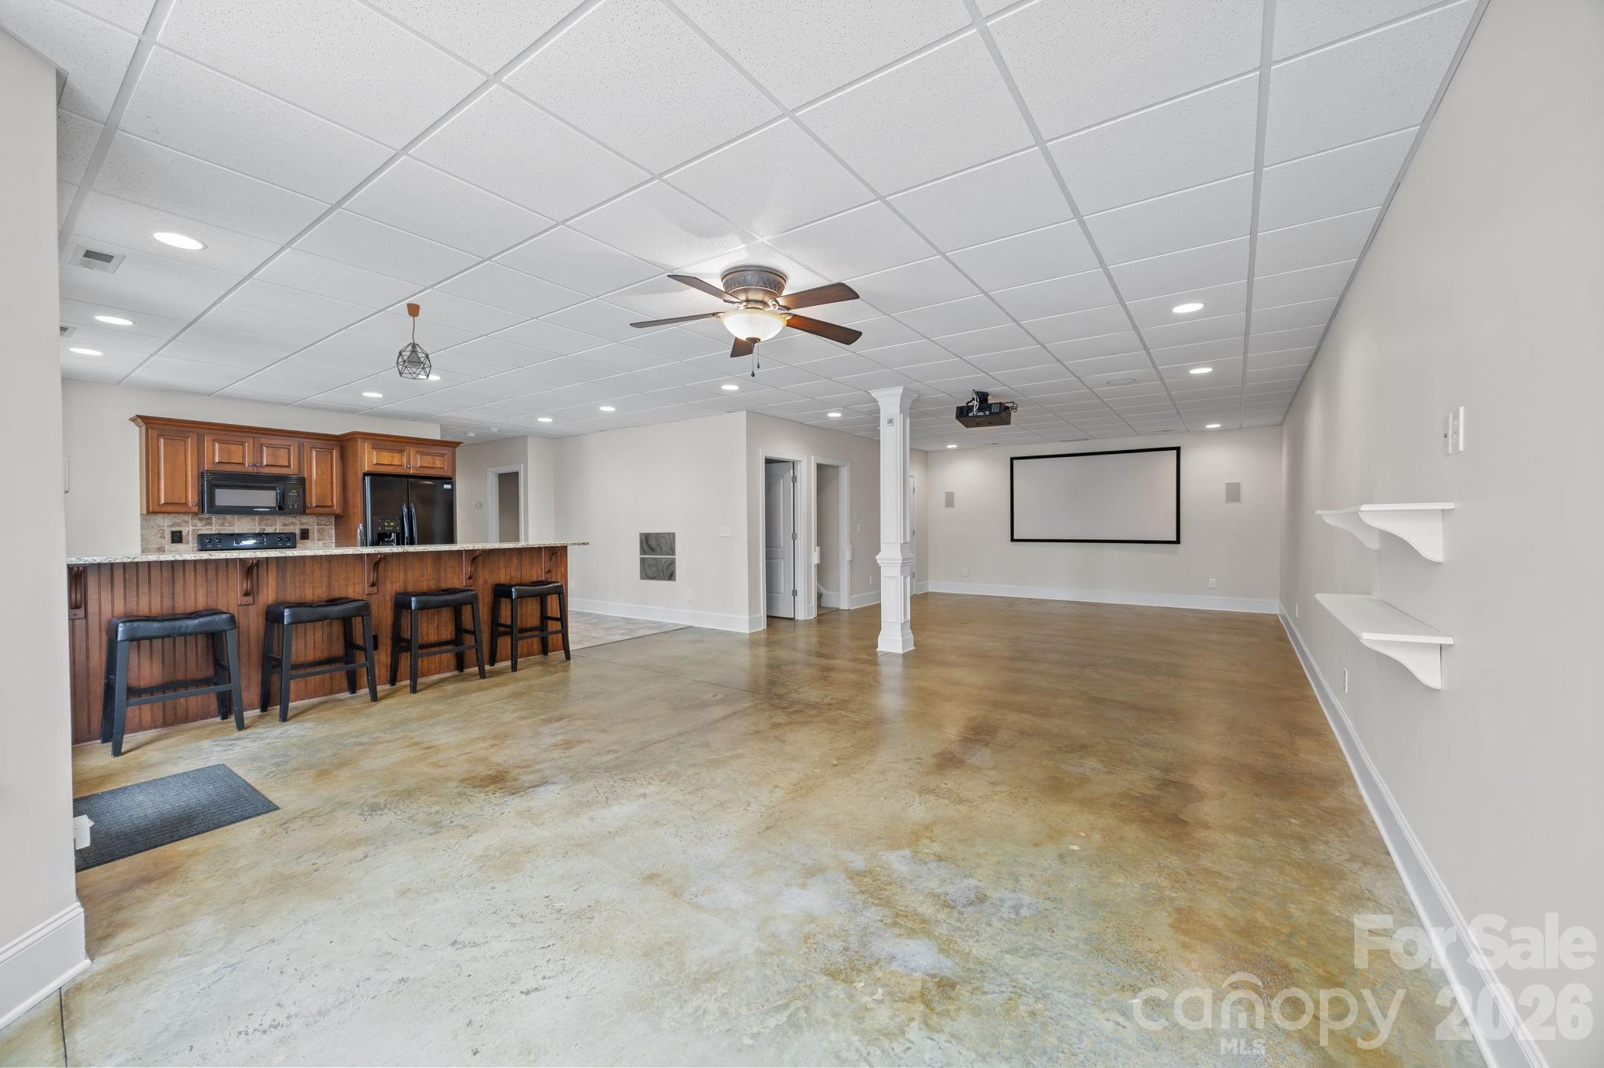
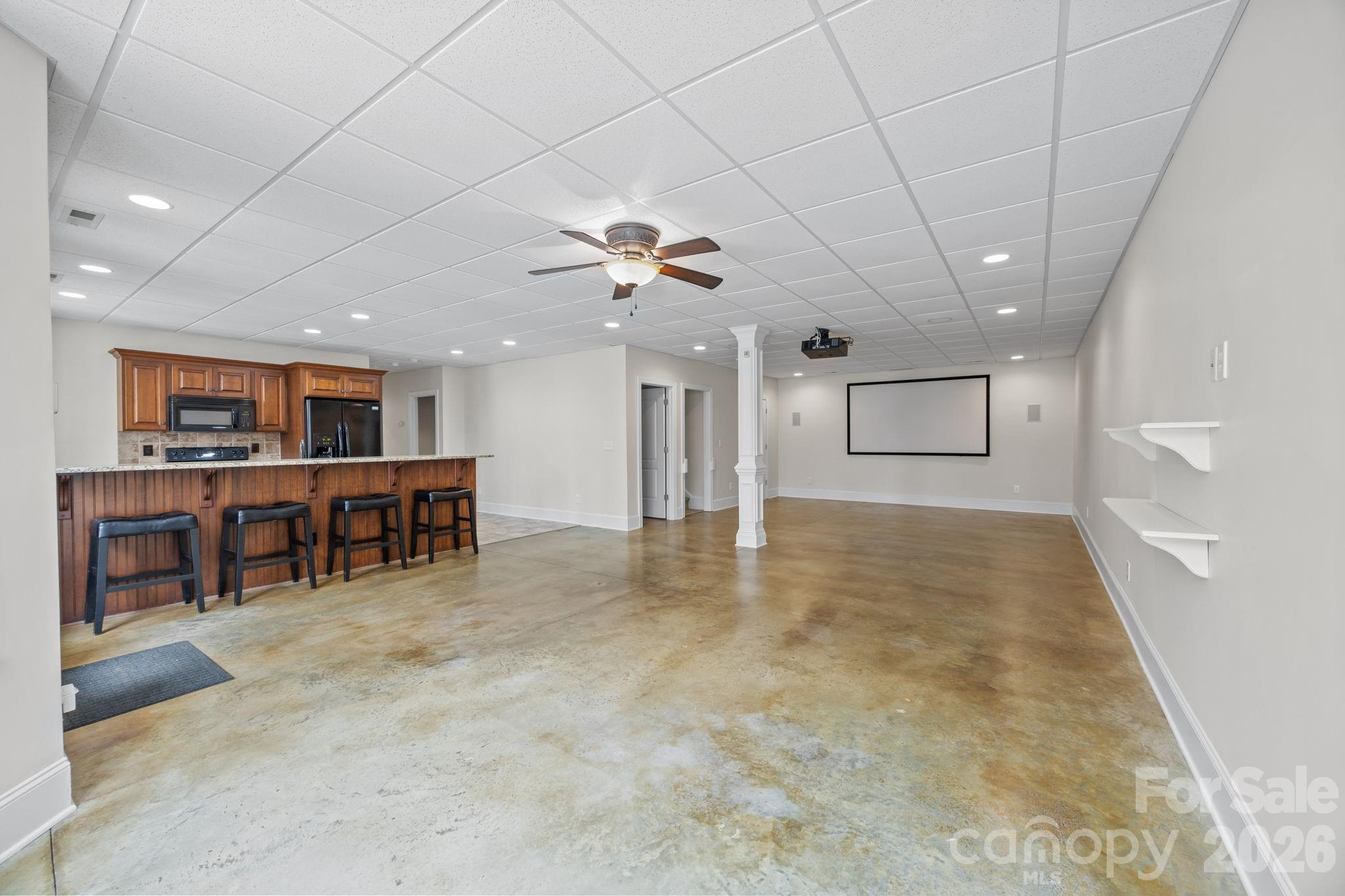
- pendant light (414, 341)
- wall art (657, 557)
